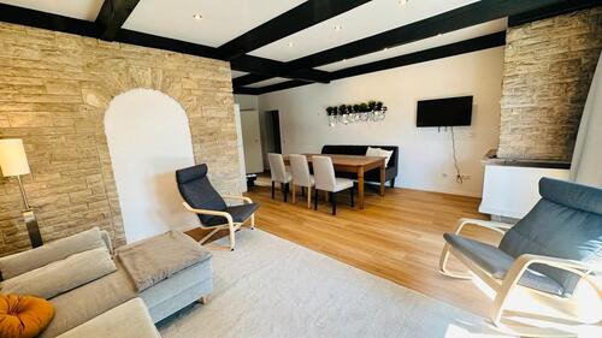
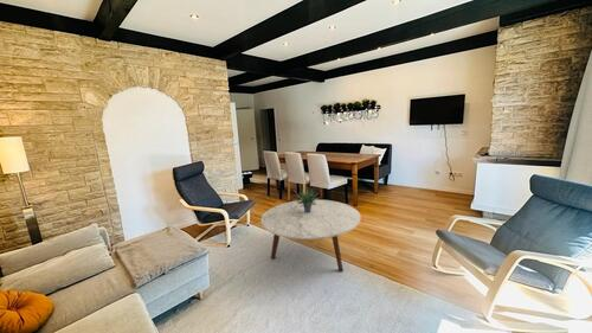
+ coffee table (310, 235)
+ potted plant (305, 197)
